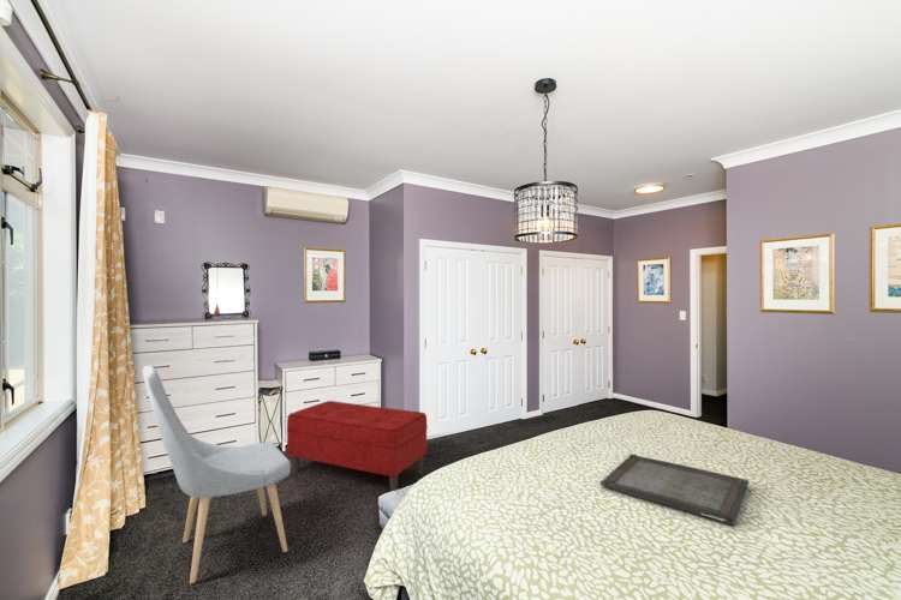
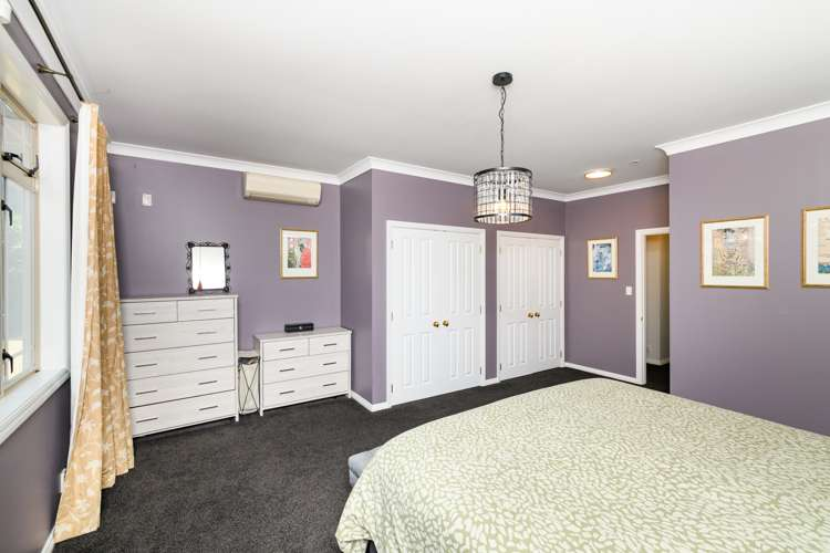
- bench (357, 443)
- serving tray (674, 482)
- chair (219, 456)
